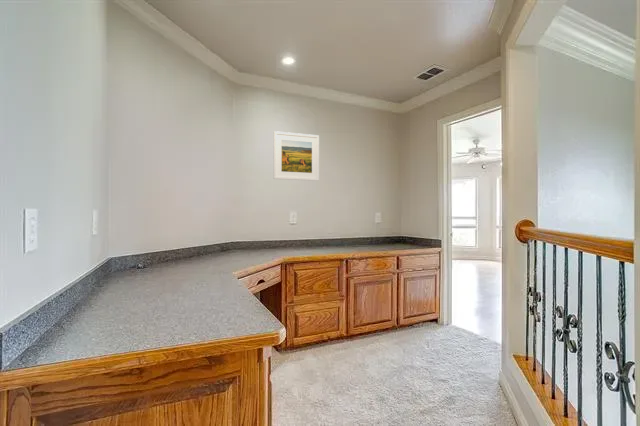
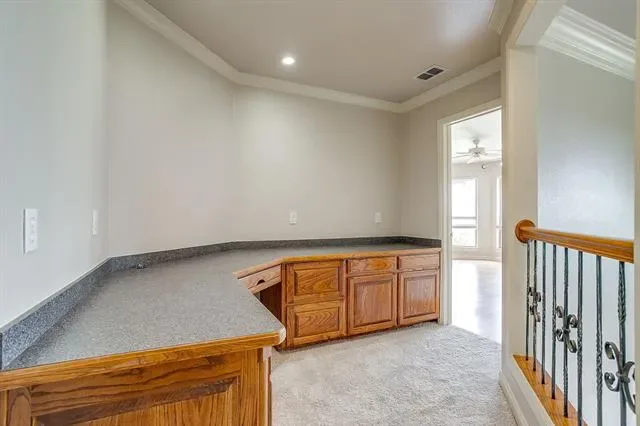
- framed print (296, 156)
